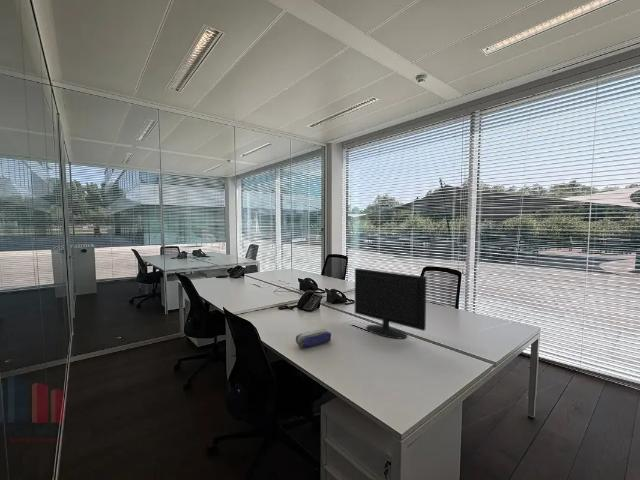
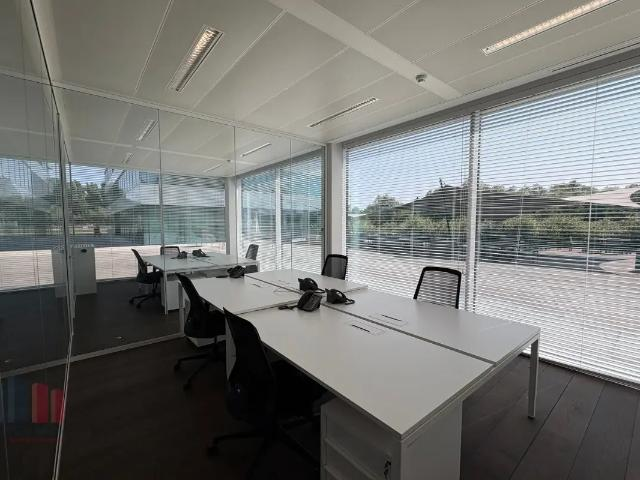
- pencil case (313, 337)
- computer monitor (385, 302)
